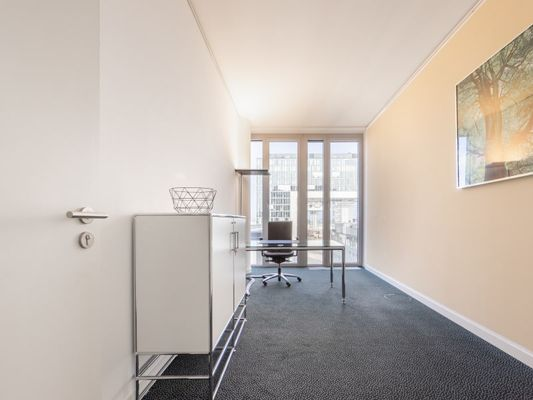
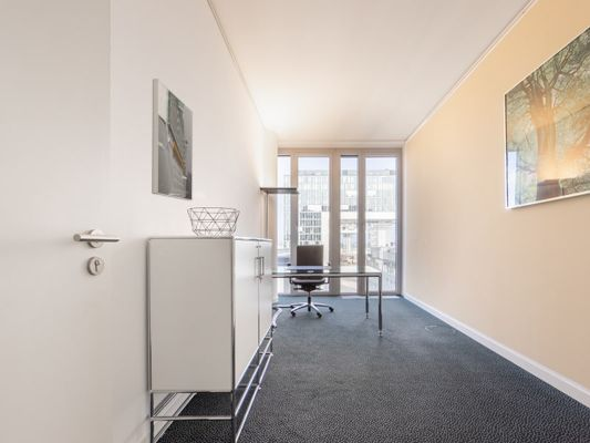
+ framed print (174, 147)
